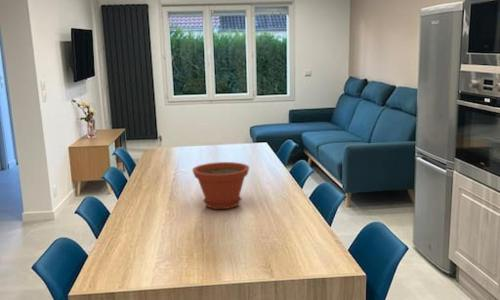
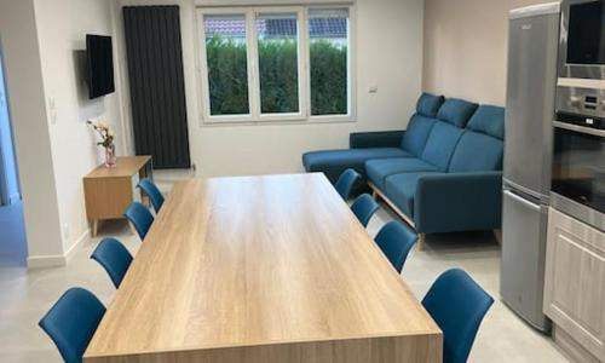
- plant pot (221, 186)
